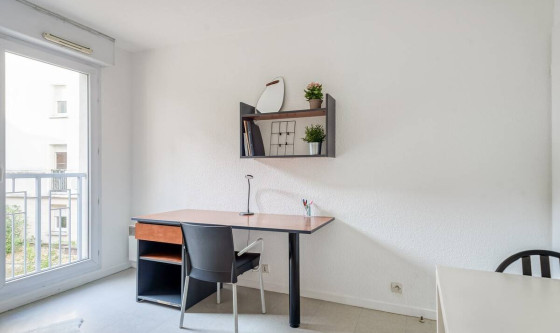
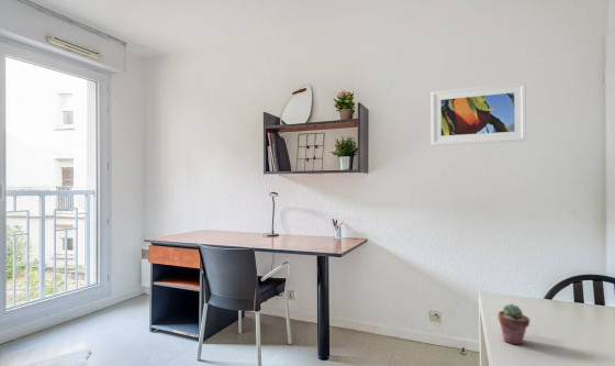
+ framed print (476, 114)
+ potted succulent (513, 322)
